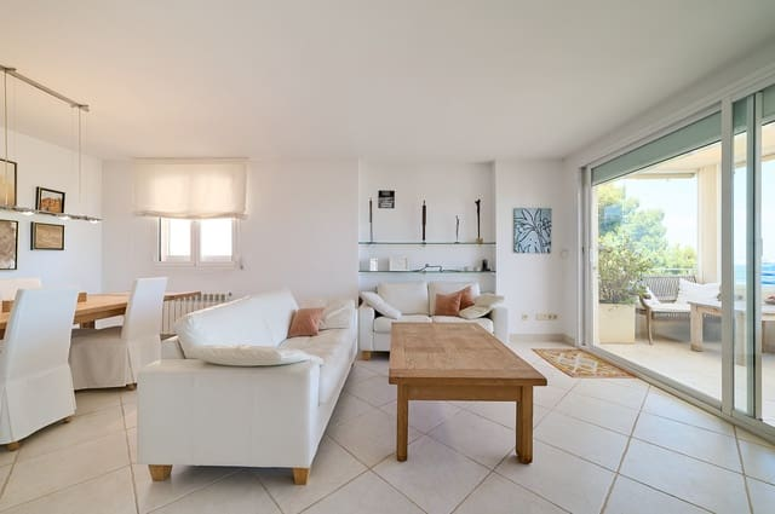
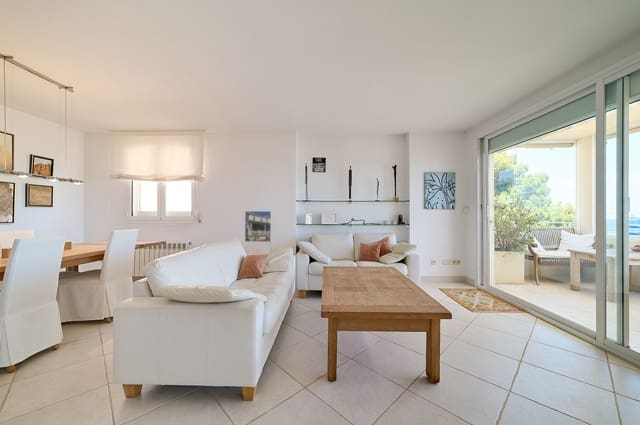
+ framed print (258, 226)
